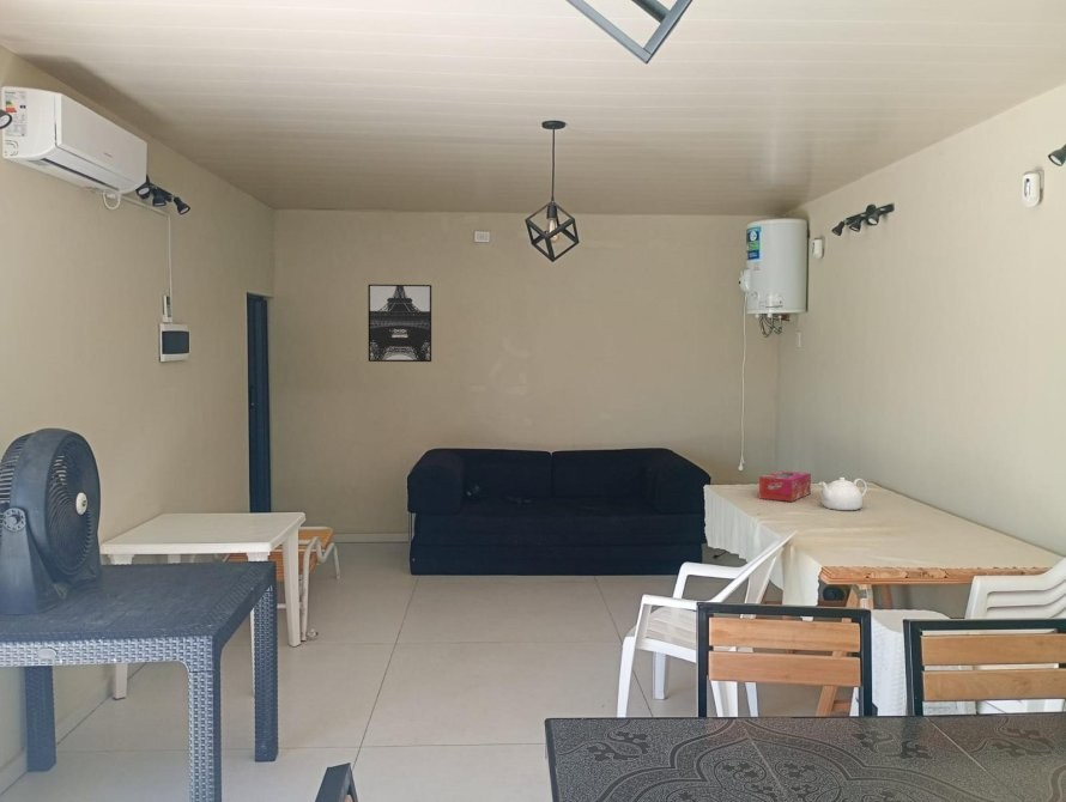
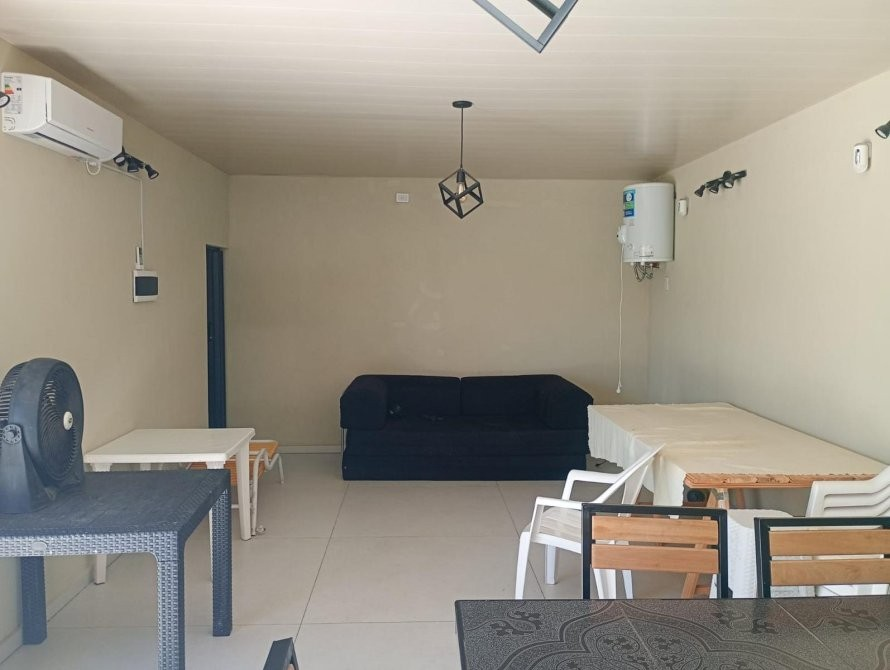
- tissue box (785, 485)
- wall art (400, 323)
- teapot (842, 492)
